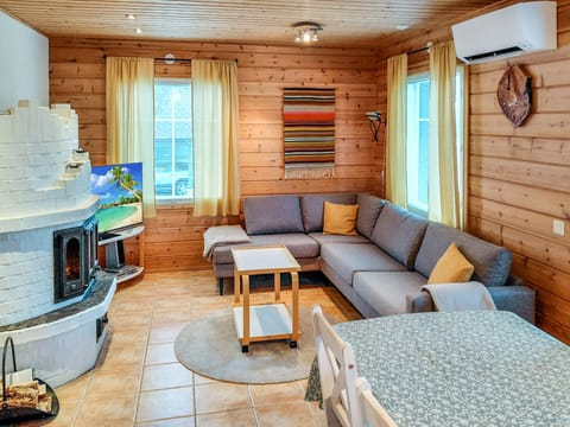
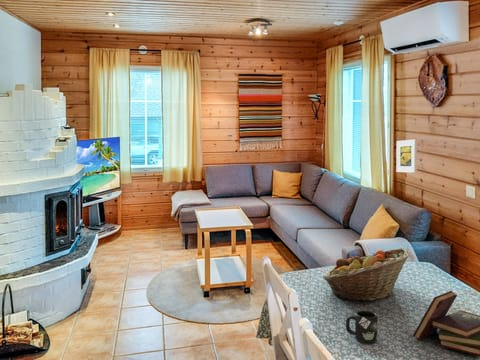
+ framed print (406, 156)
+ mug (361, 325)
+ fruit basket (366, 271)
+ book (453, 316)
